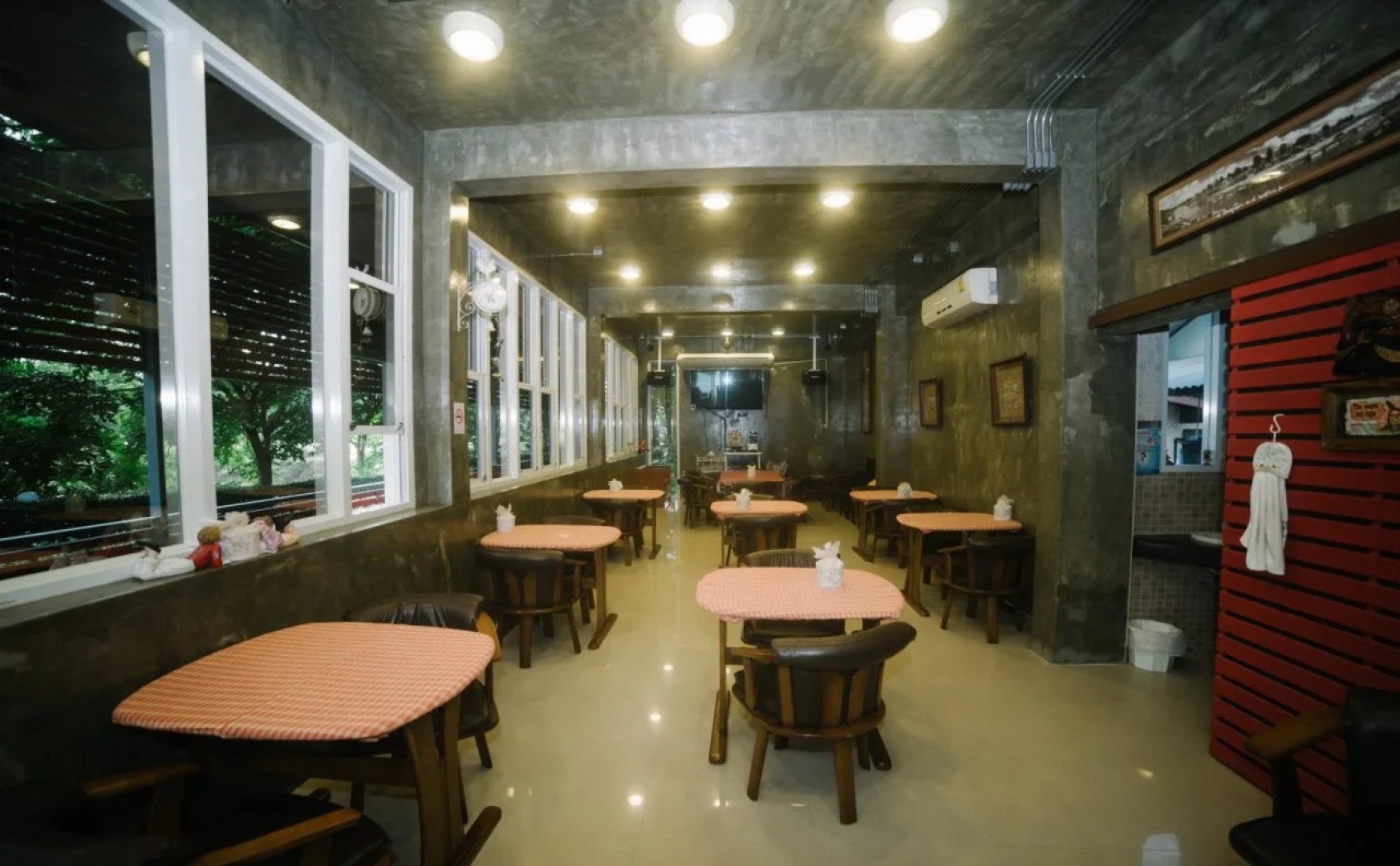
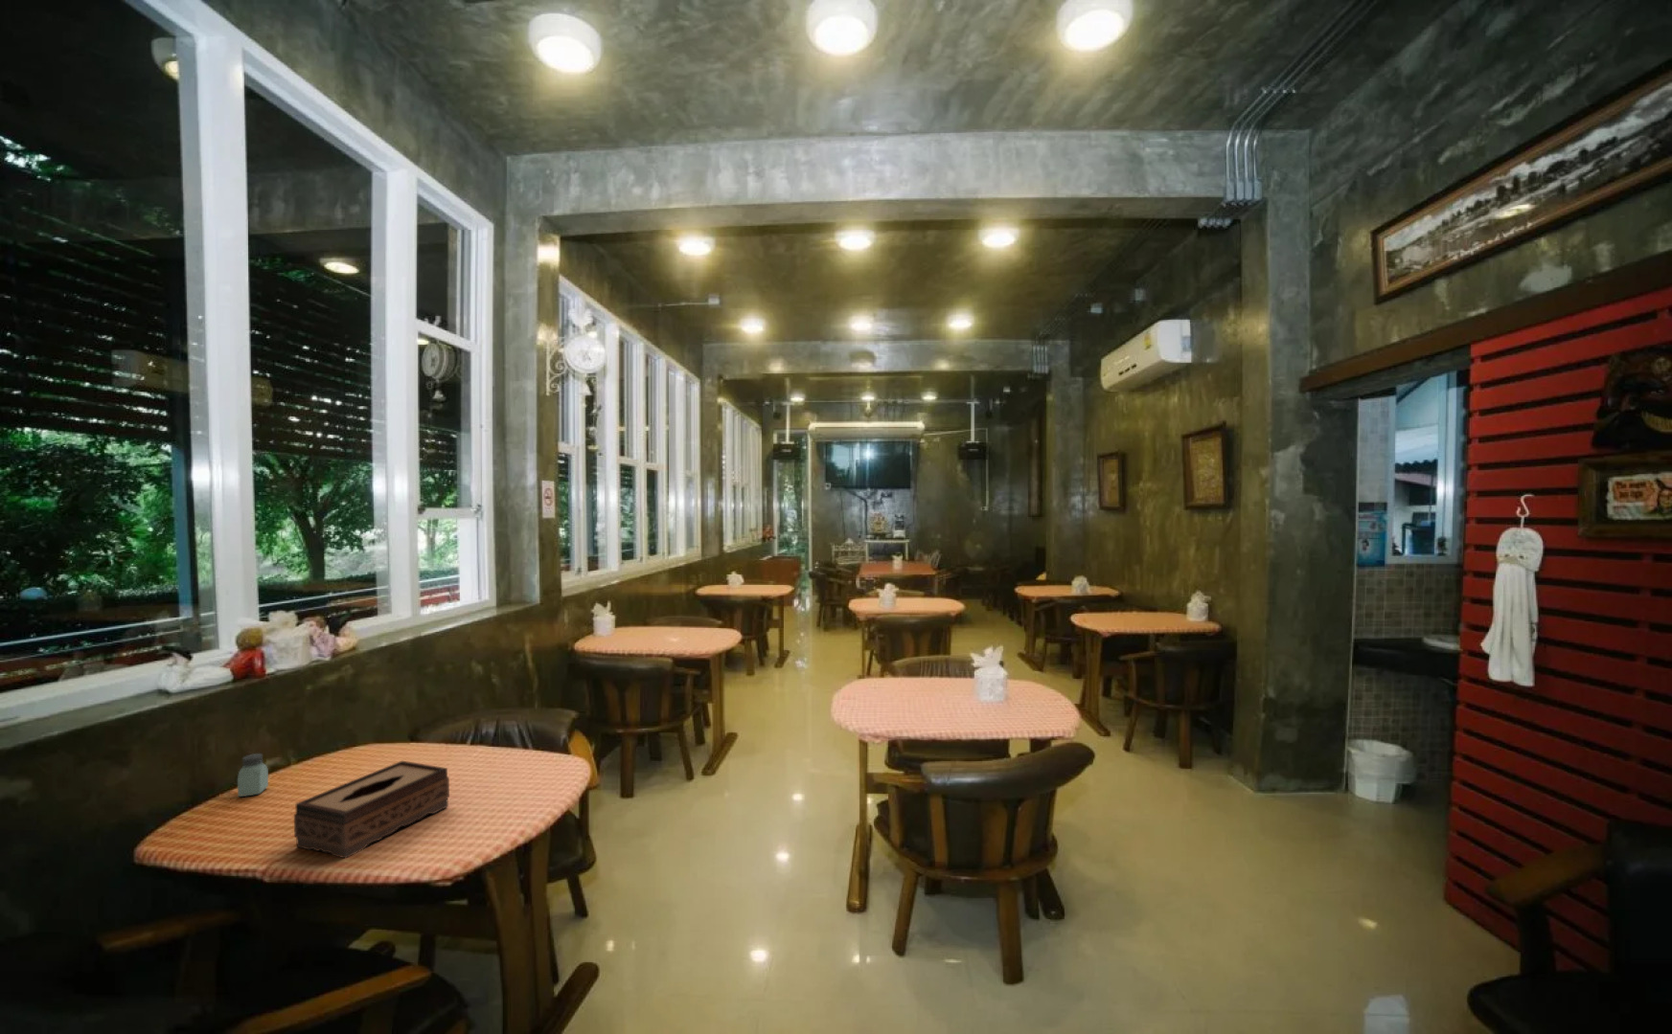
+ saltshaker (252, 774)
+ tissue box (375, 805)
